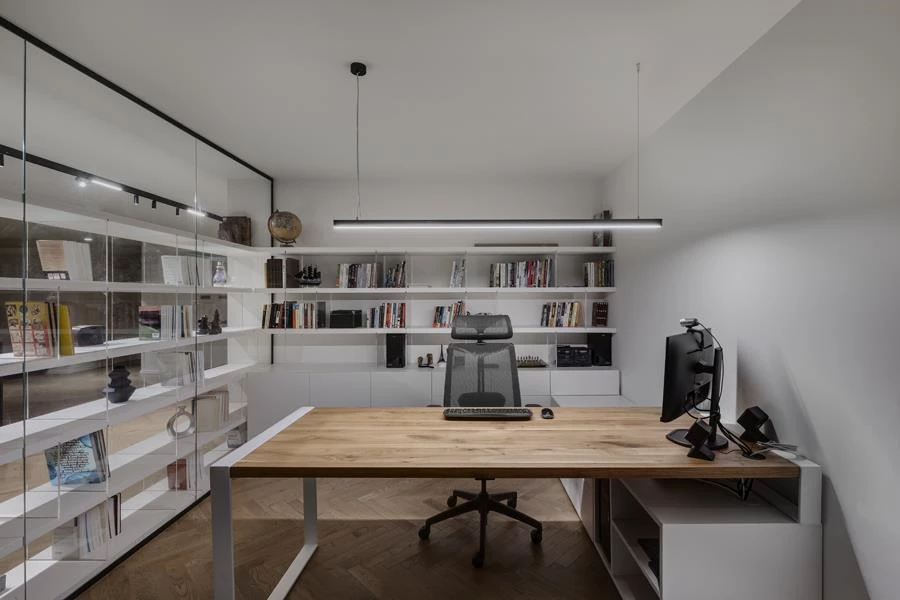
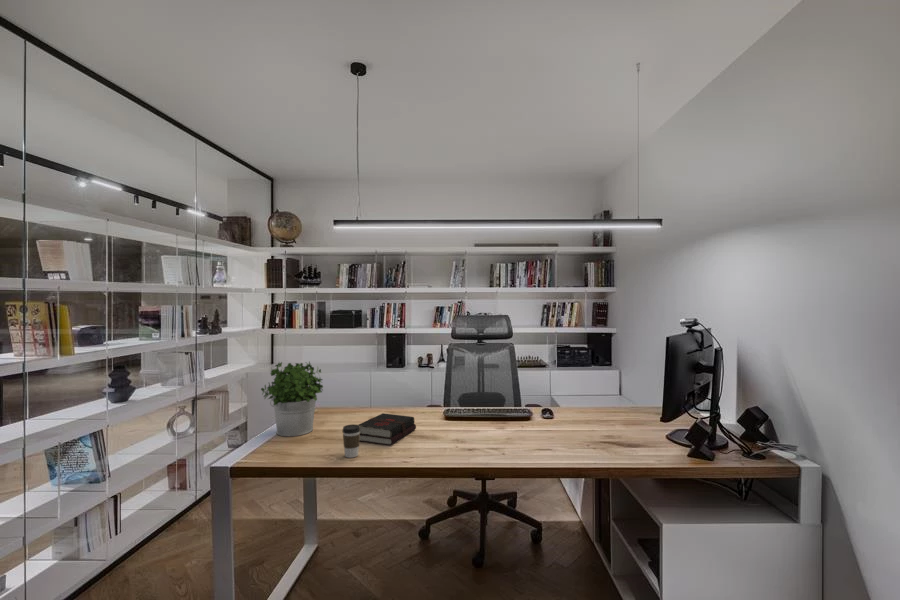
+ potted plant (291, 396)
+ coffee cup (351, 441)
+ hardback book (386, 427)
